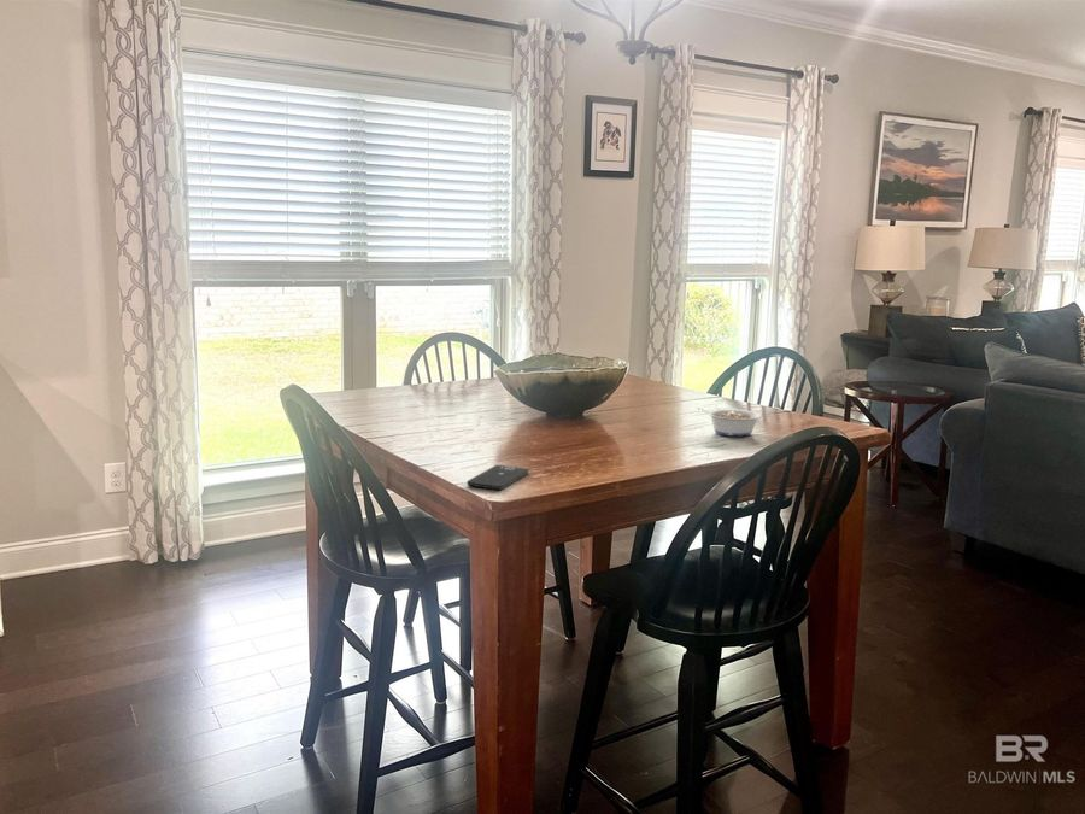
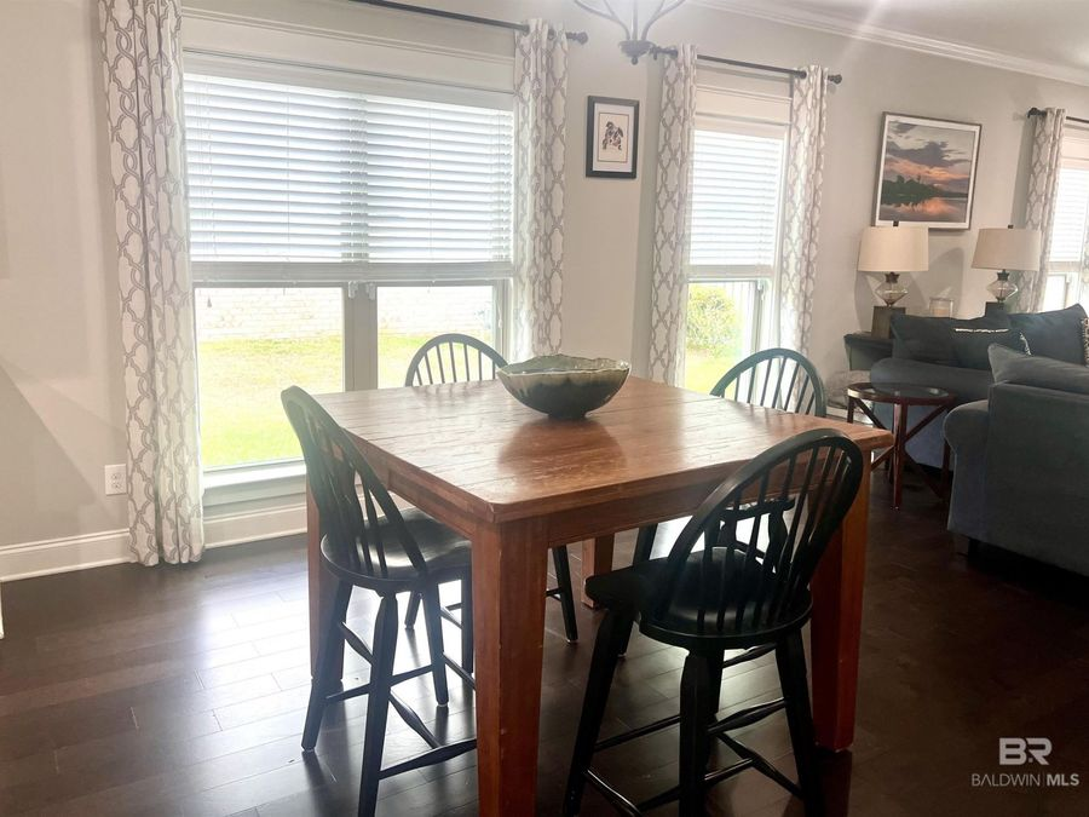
- legume (732, 421)
- smartphone (498, 476)
